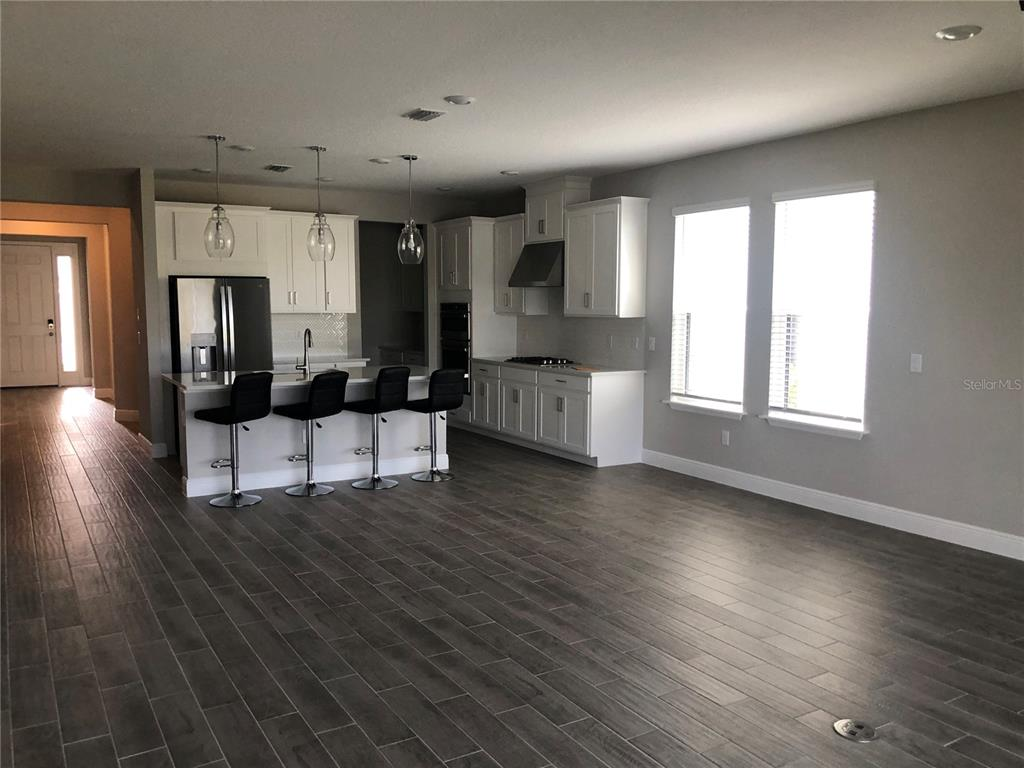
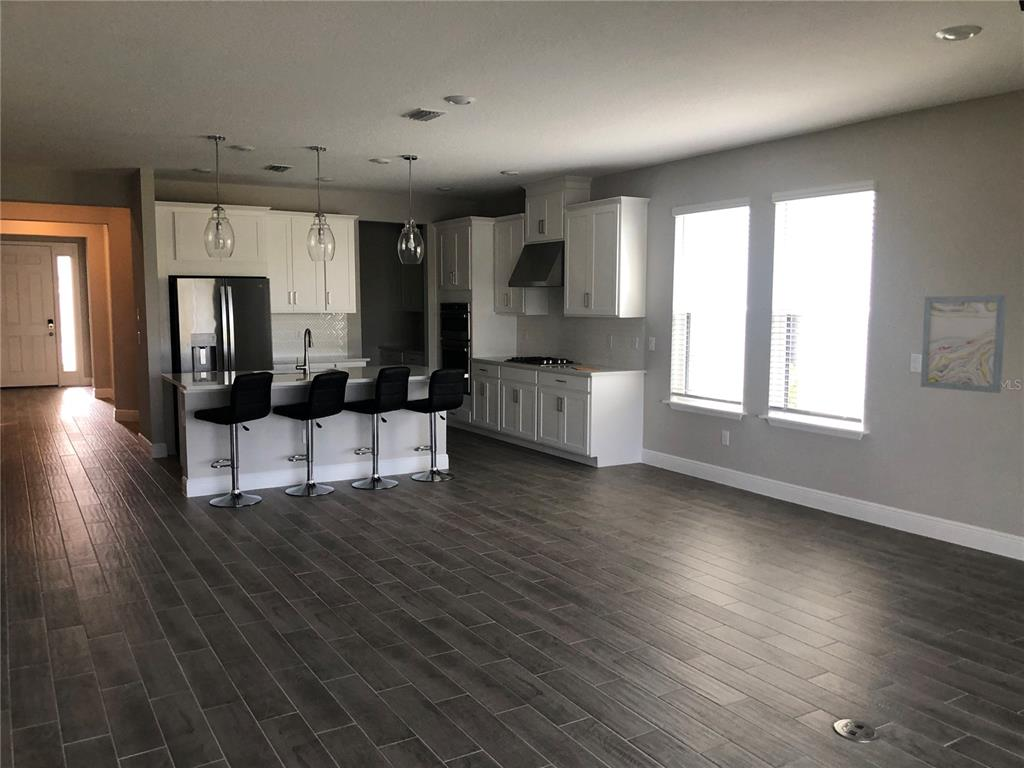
+ wall art (961, 343)
